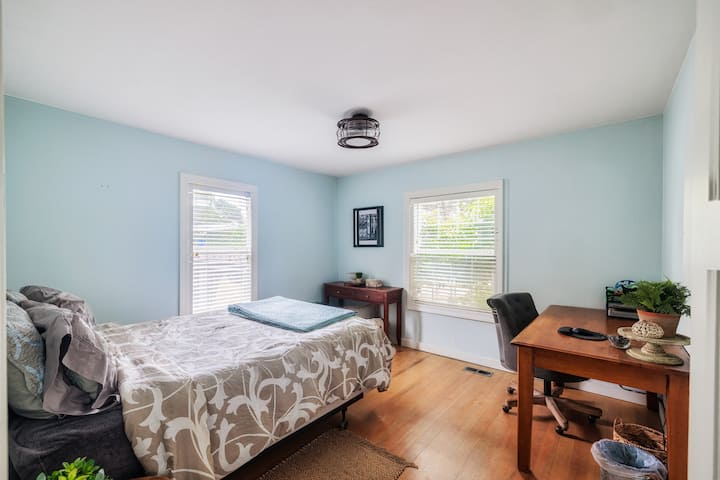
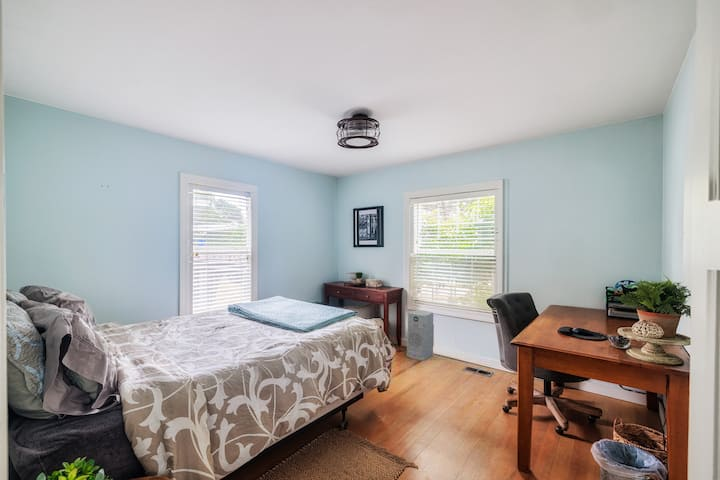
+ air purifier (420, 334)
